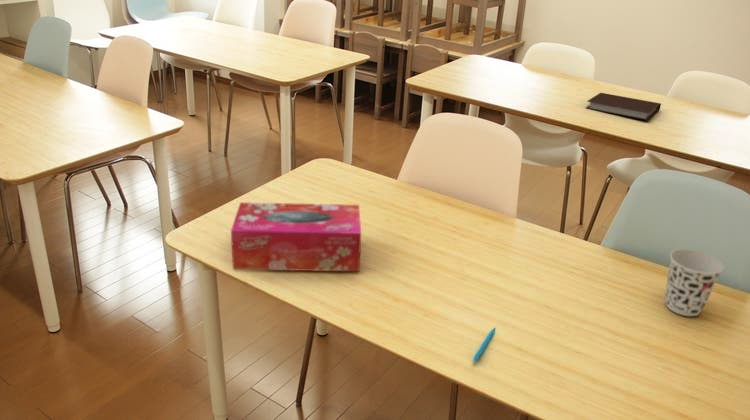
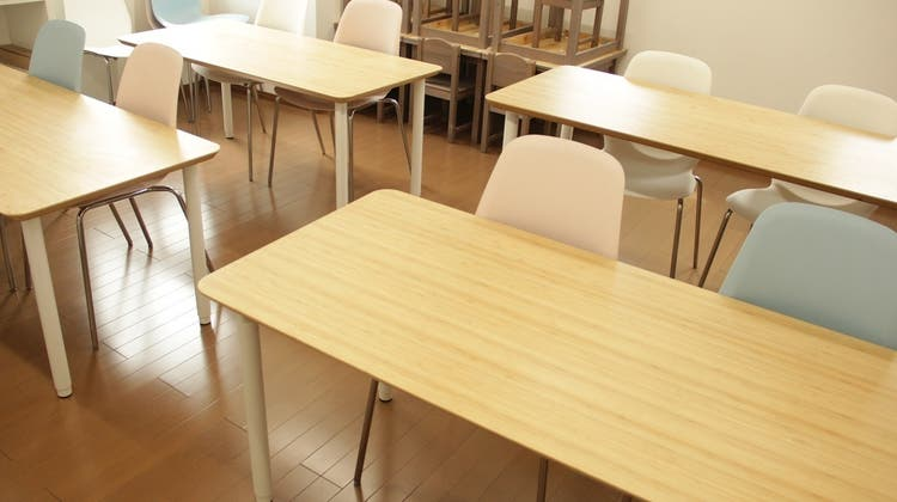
- notebook (623, 105)
- cup (689, 284)
- pen (484, 343)
- tissue box (298, 236)
